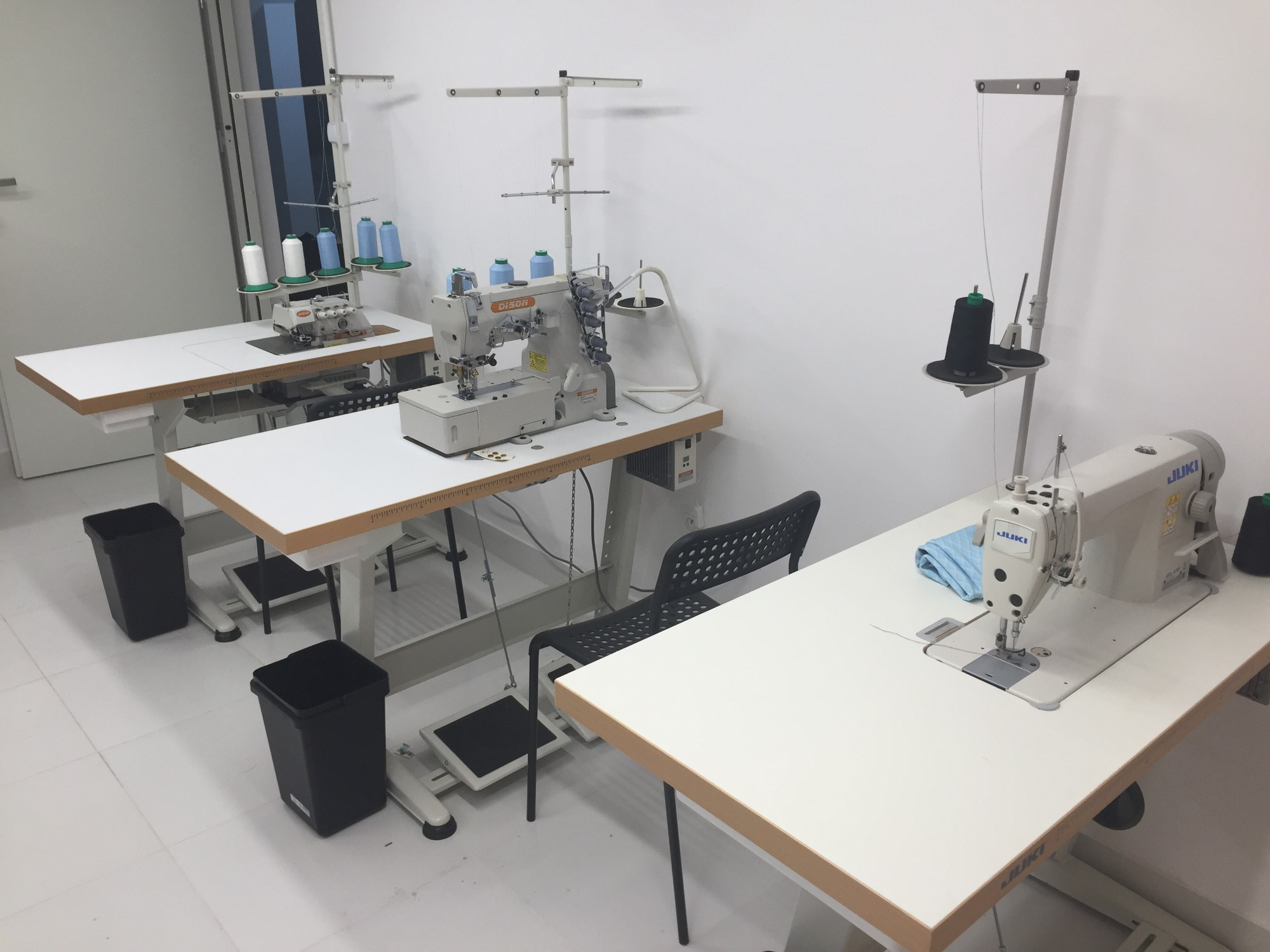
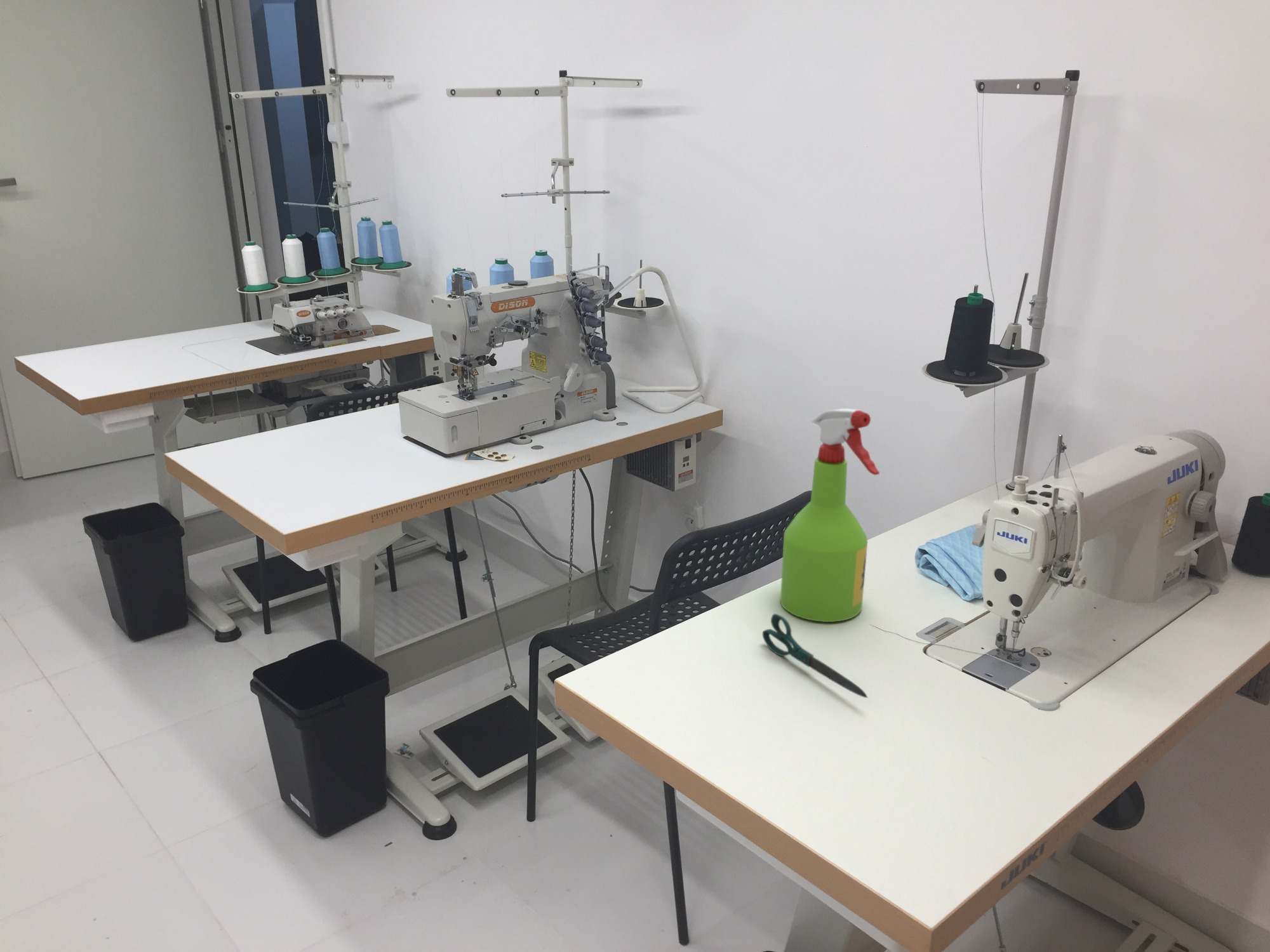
+ shears (813, 655)
+ spray bottle (836, 511)
